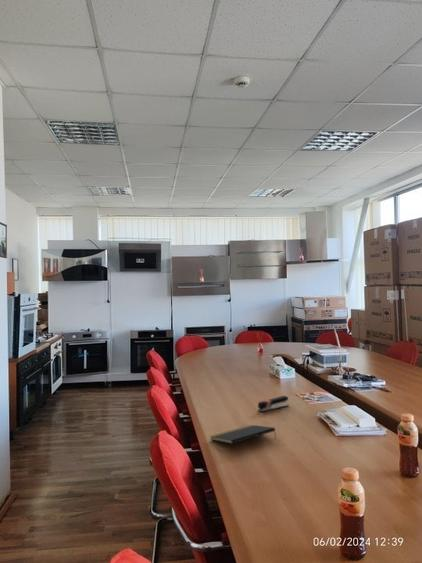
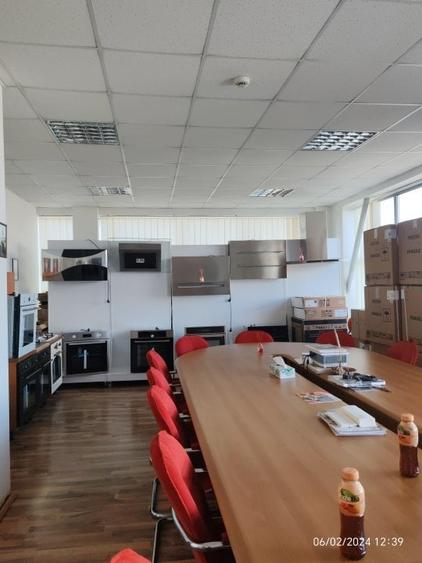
- stapler (273, 403)
- notepad (242, 433)
